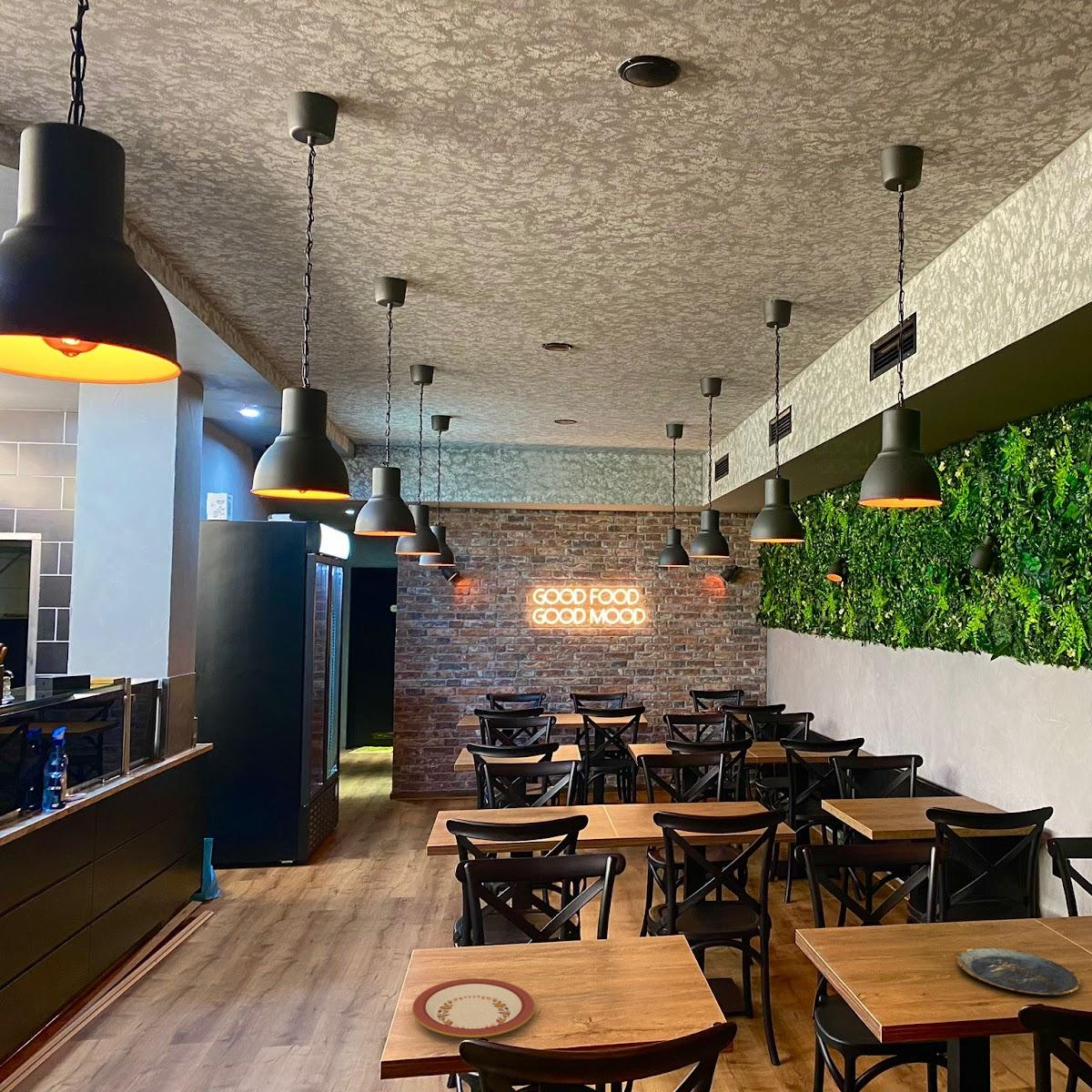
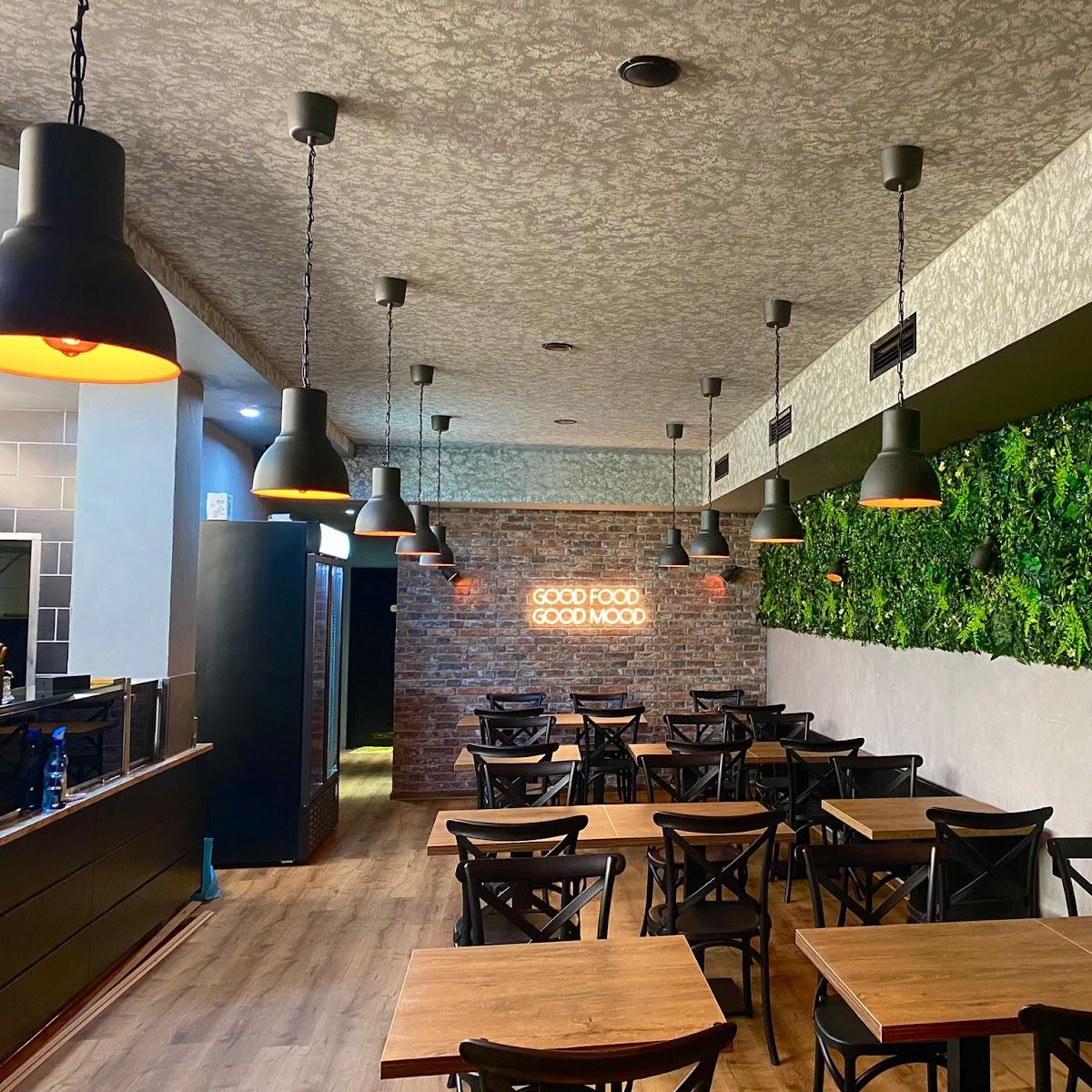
- plate (473, 1010)
- plate (1016, 972)
